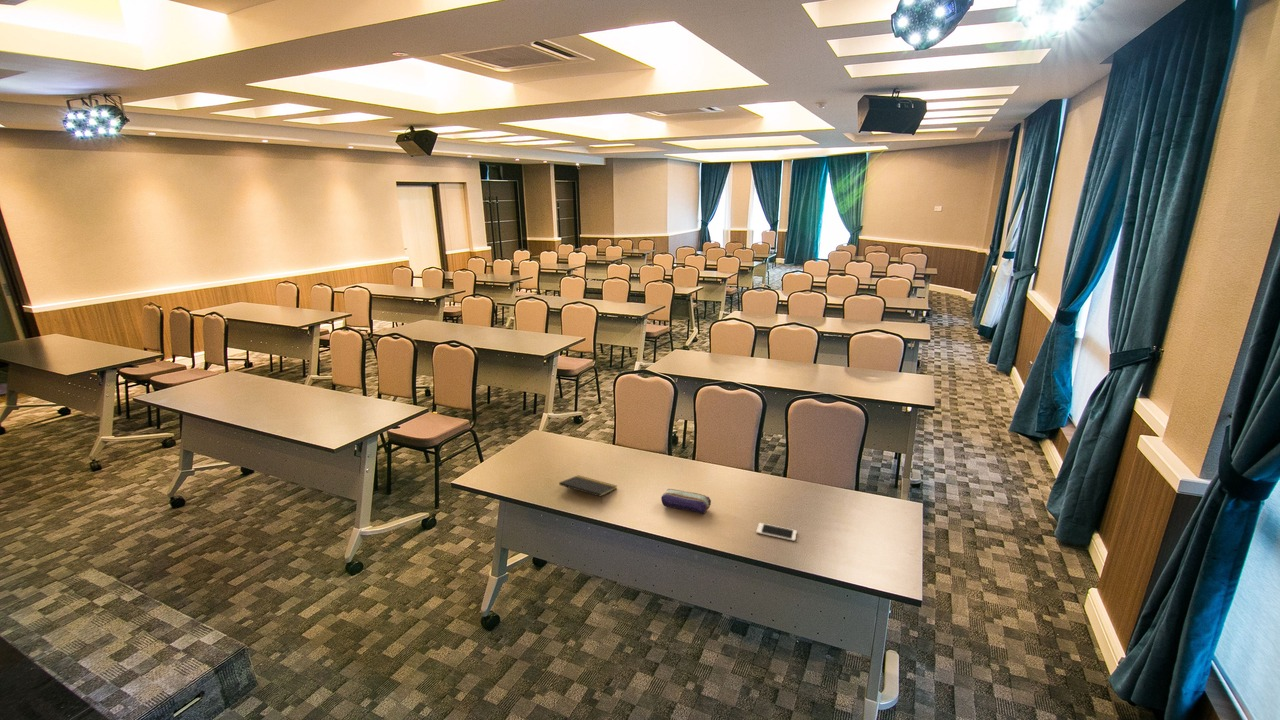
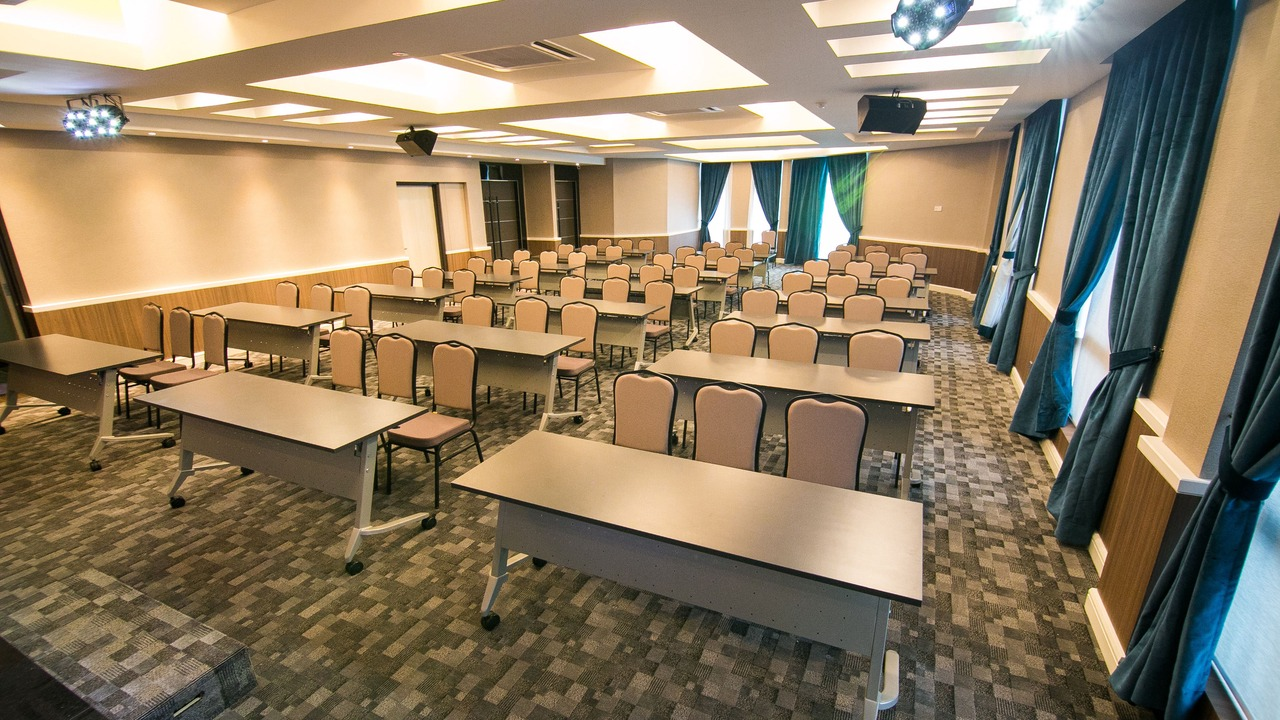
- cell phone (776, 531)
- notepad (588, 485)
- pencil case (685, 501)
